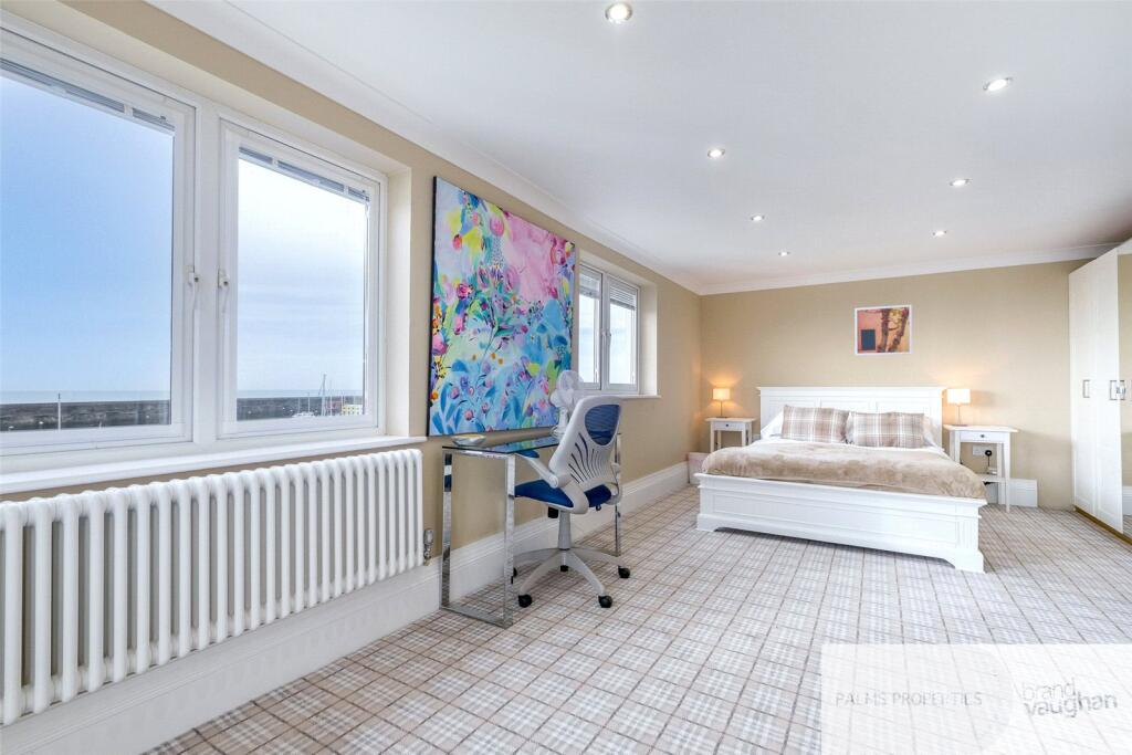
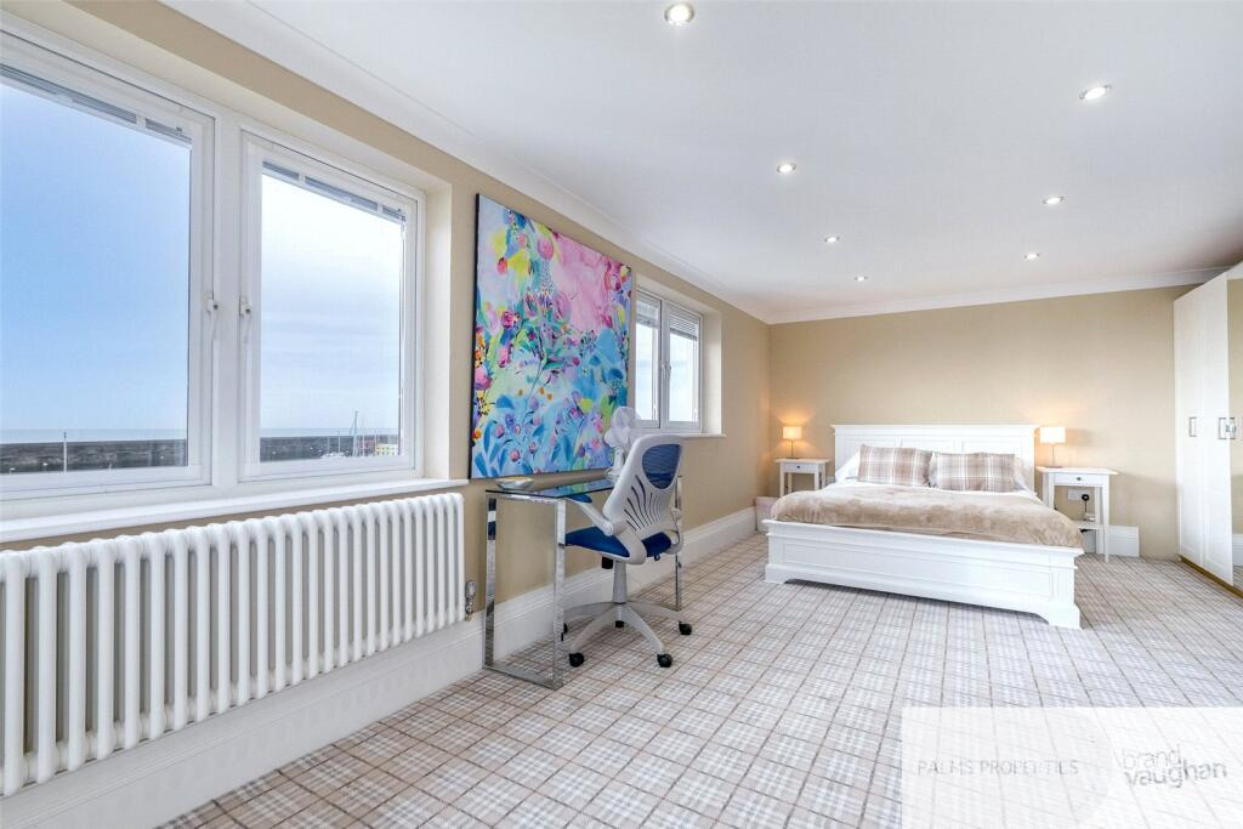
- wall art (882, 331)
